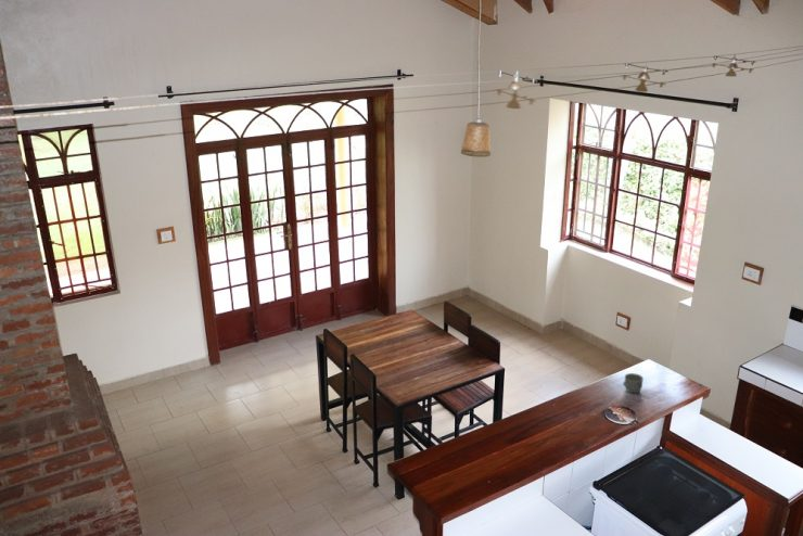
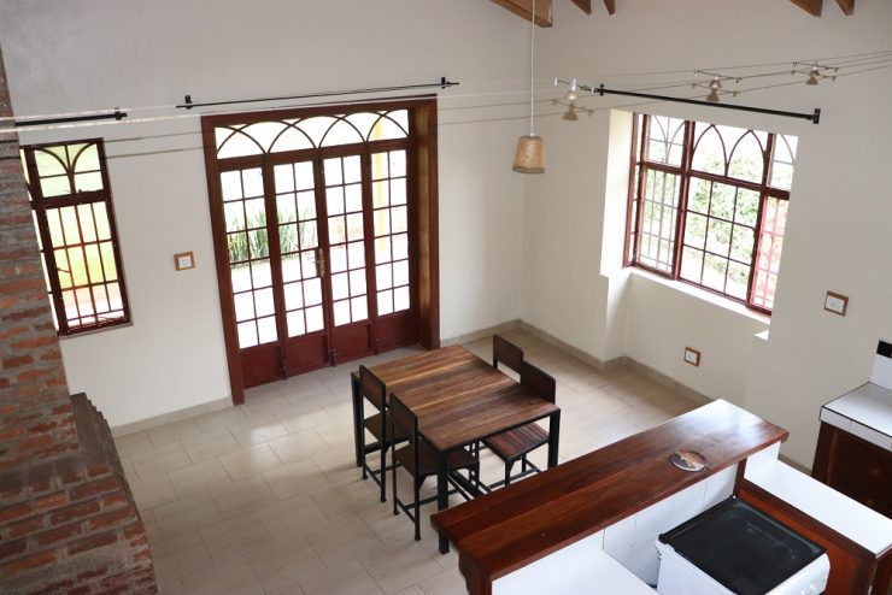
- mug (632, 384)
